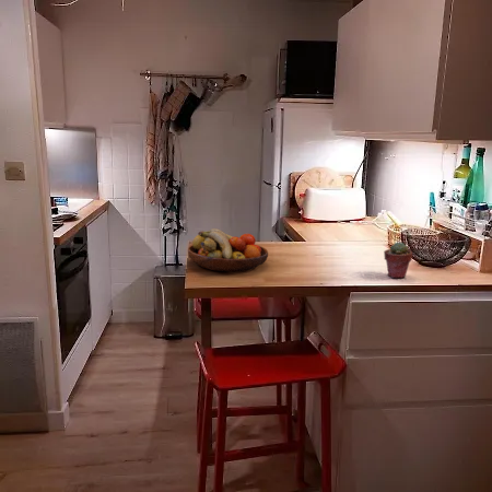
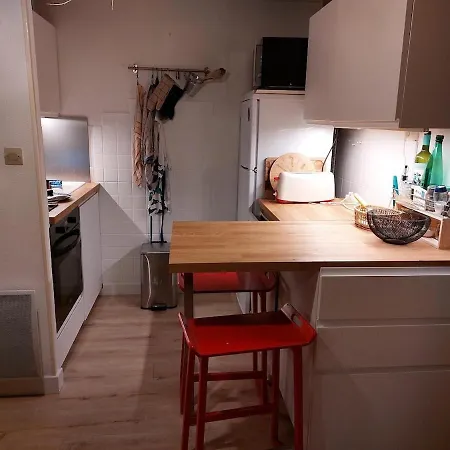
- fruit bowl (227, 246)
- potted succulent (397, 258)
